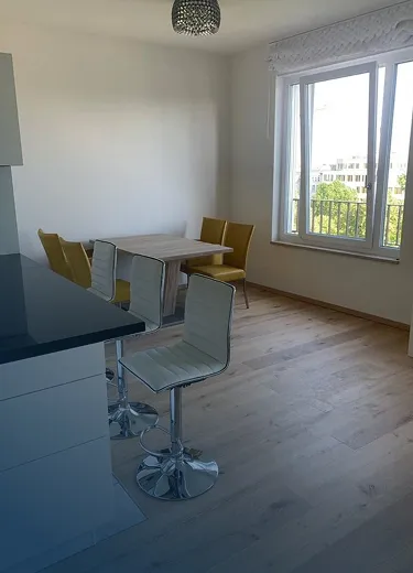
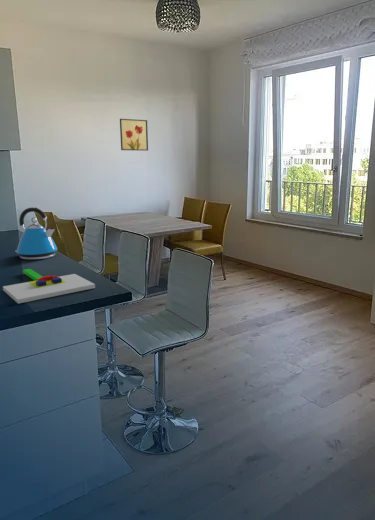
+ kettle (34, 232)
+ chopping board (40, 279)
+ wall art (134, 135)
